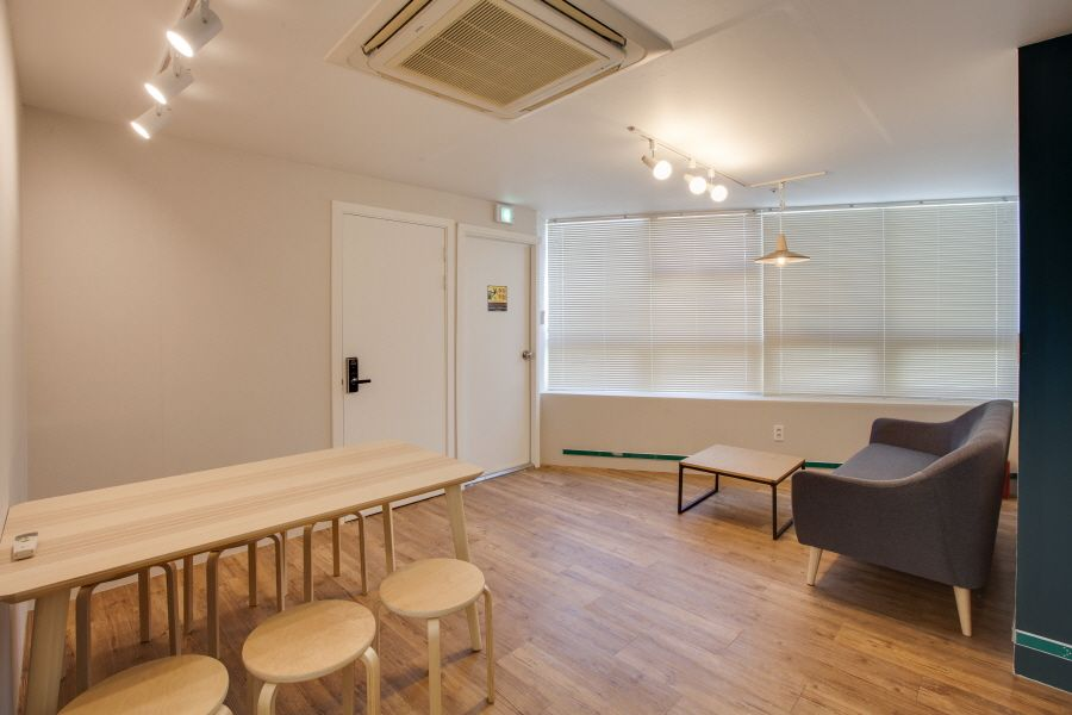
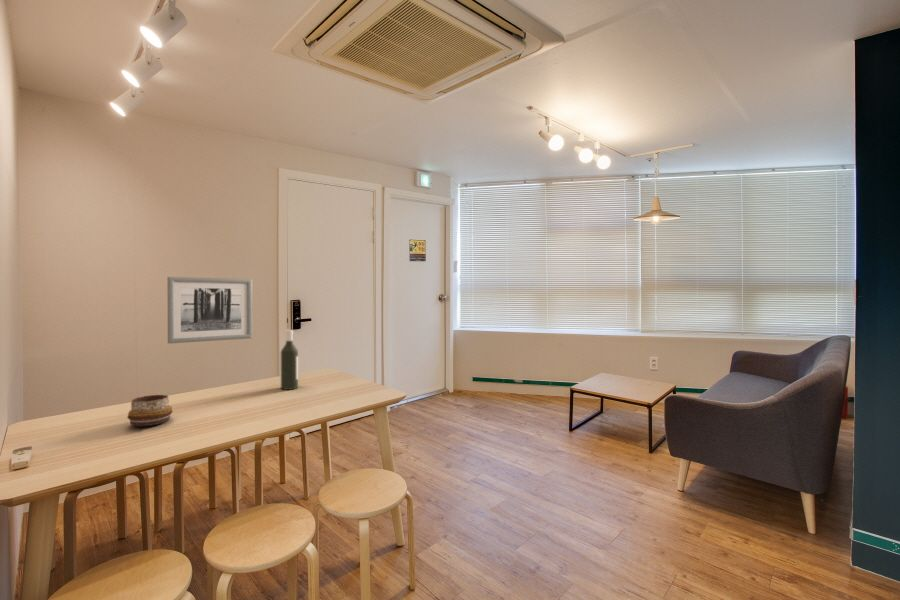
+ wall art (212, 309)
+ decorative bowl (150, 410)
+ bottle (289, 359)
